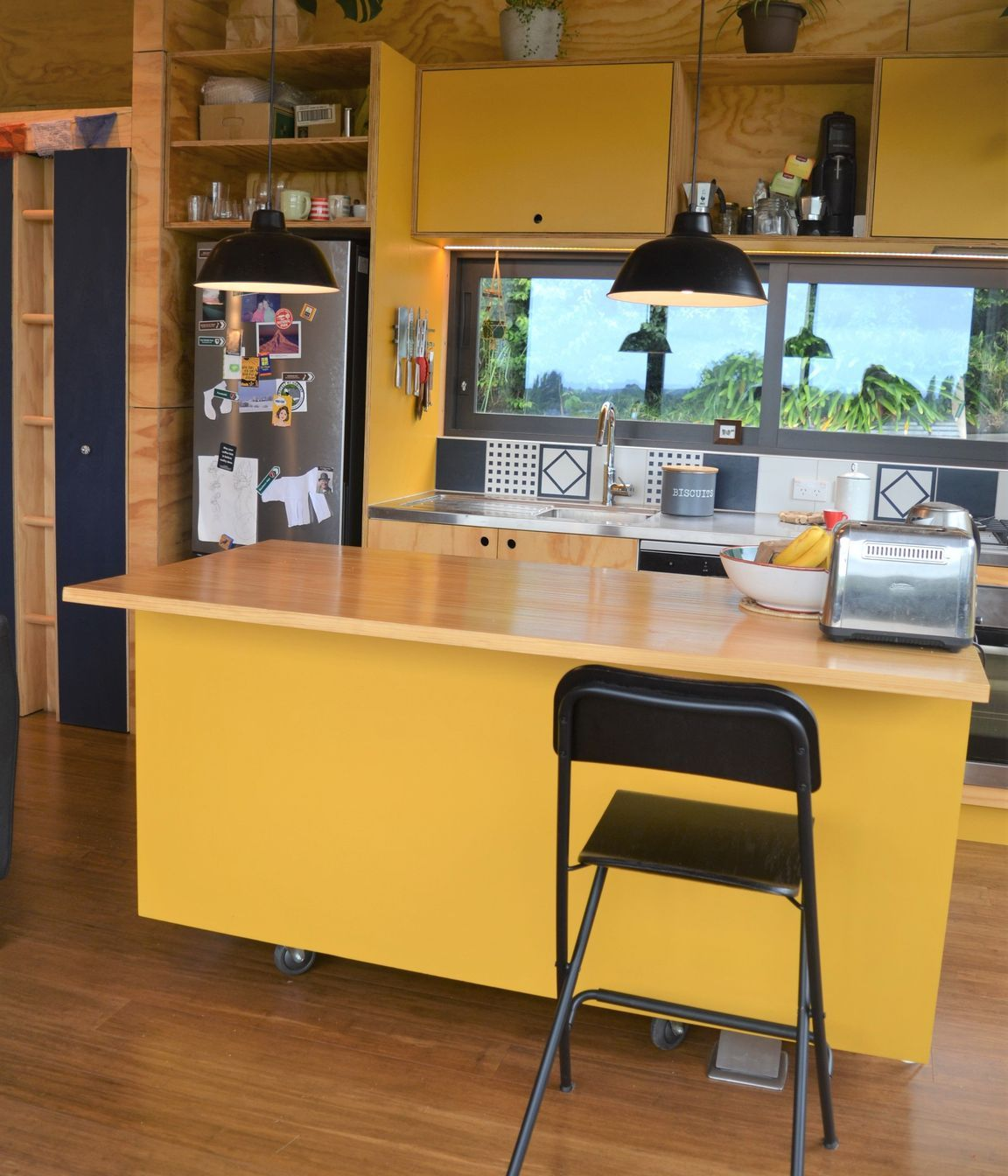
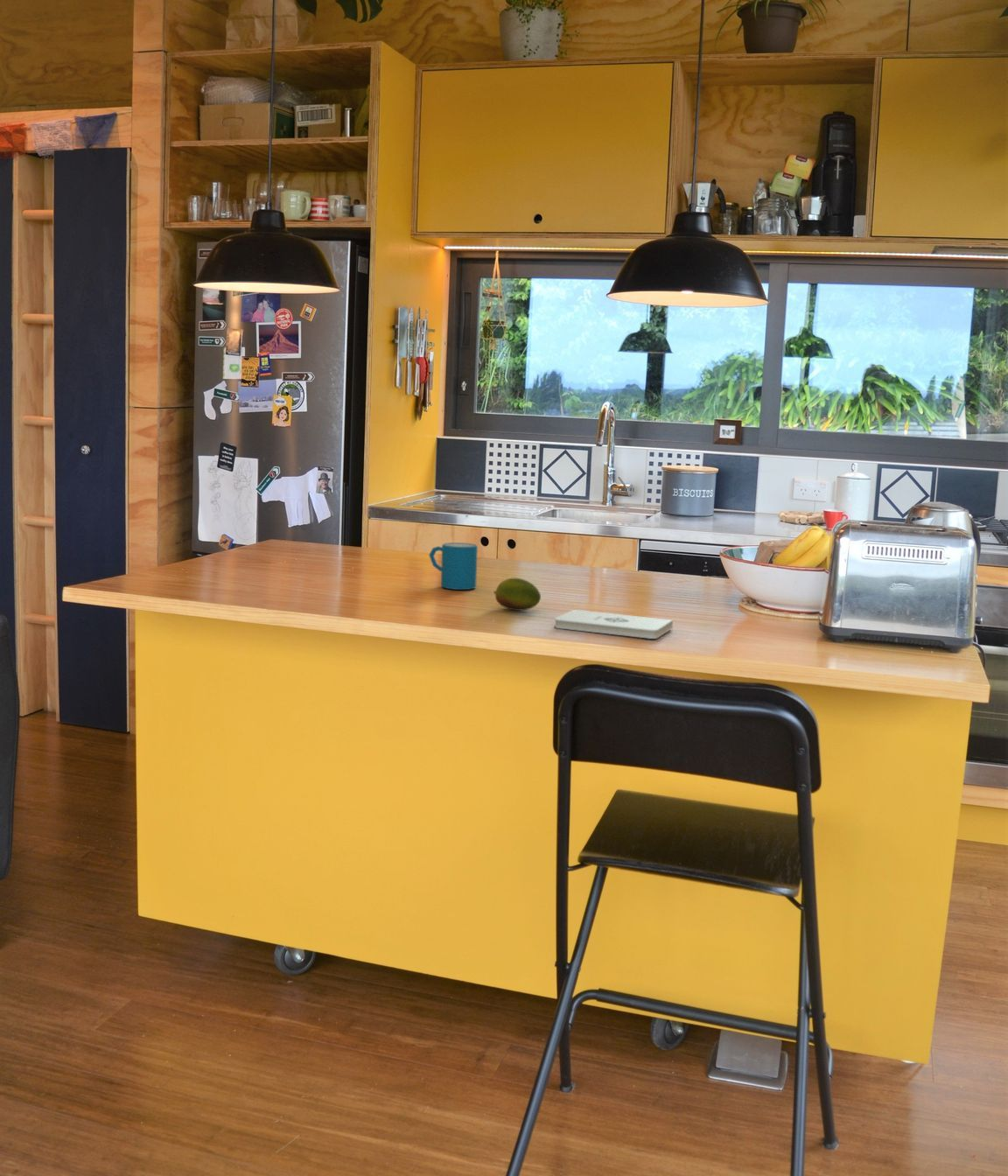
+ mug (452, 564)
+ fruit (517, 594)
+ notepad (612, 623)
